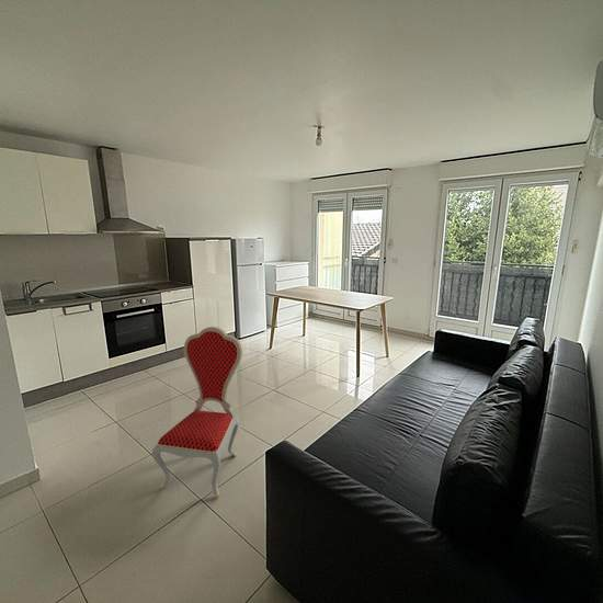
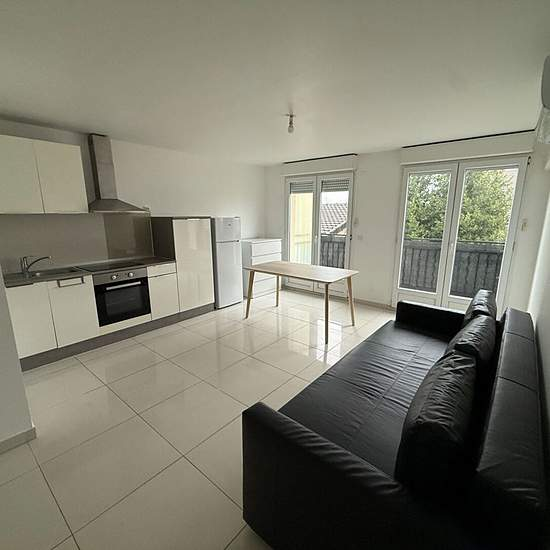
- dining chair (201, 405)
